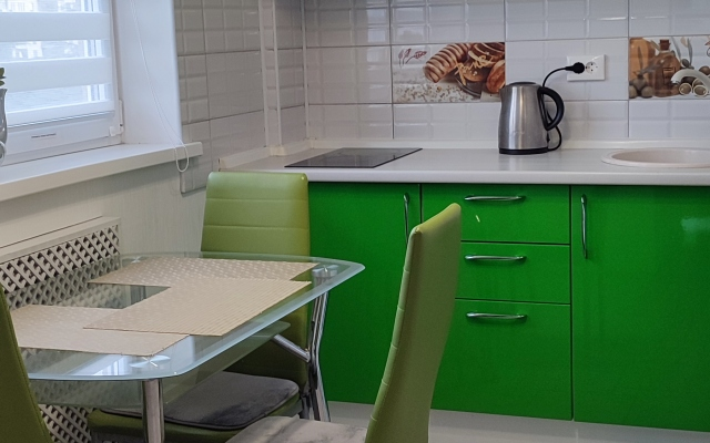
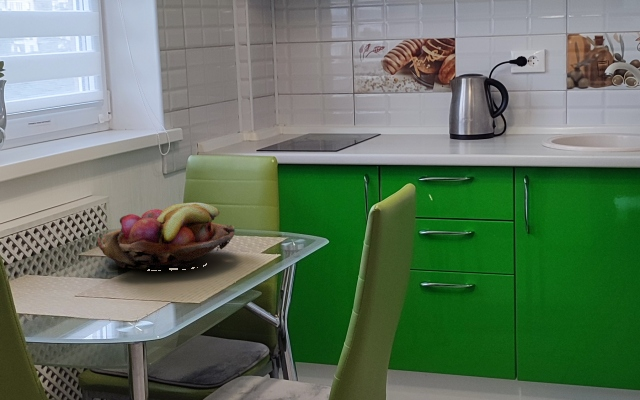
+ fruit basket (167, 233)
